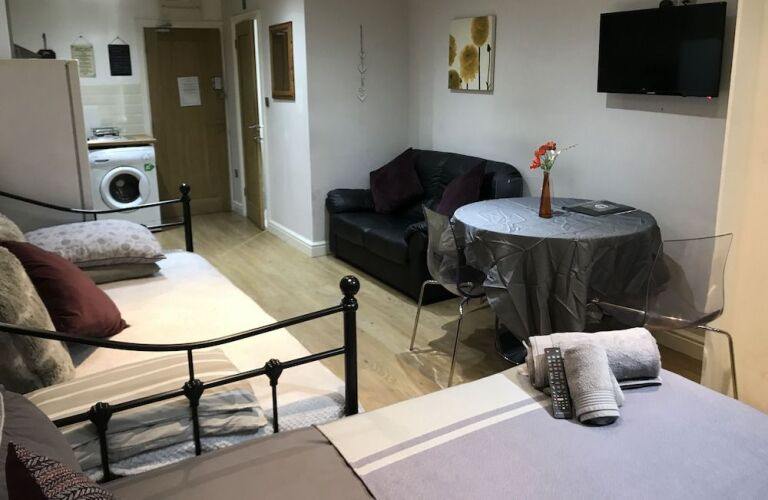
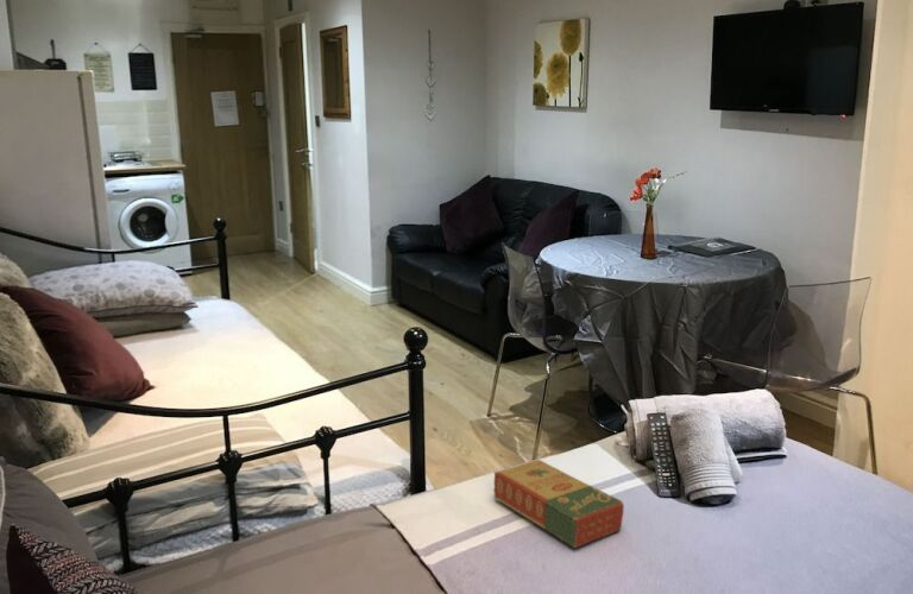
+ book (555, 500)
